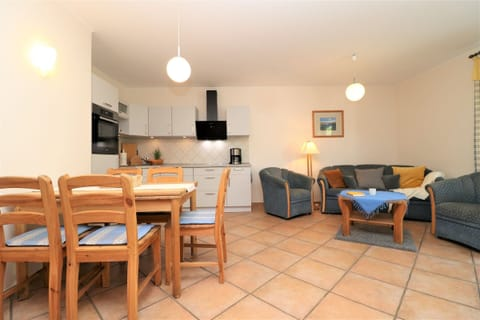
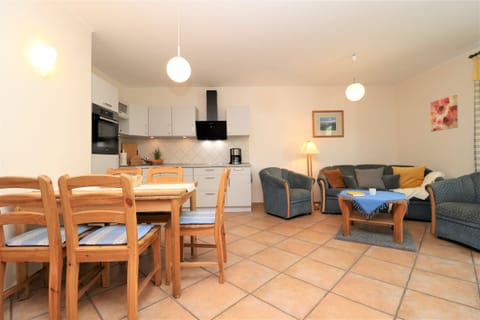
+ wall art (443, 114)
